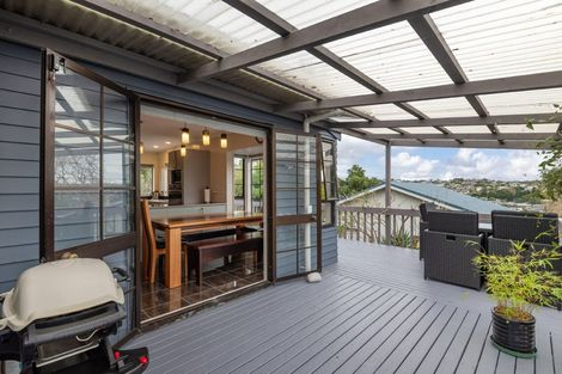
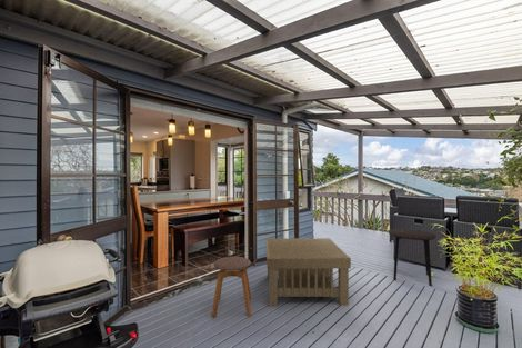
+ stool (232, 276)
+ side table (424, 252)
+ coffee table (302, 267)
